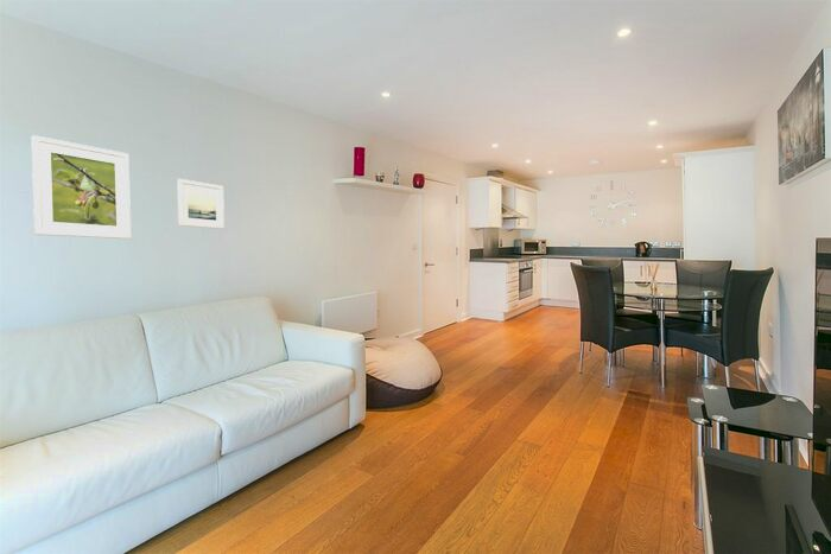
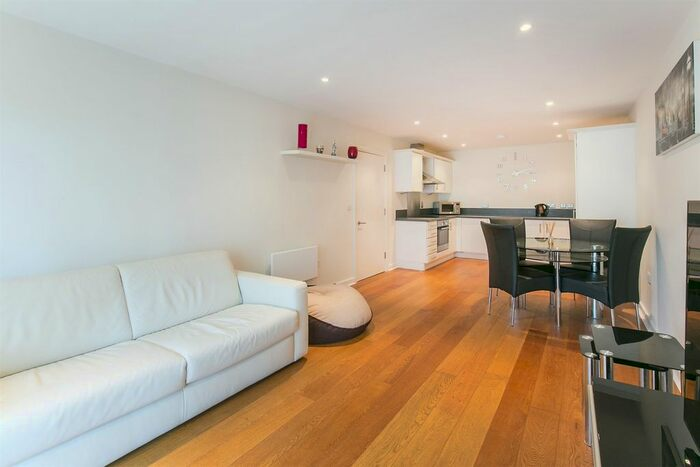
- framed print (84, 191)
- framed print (202, 204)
